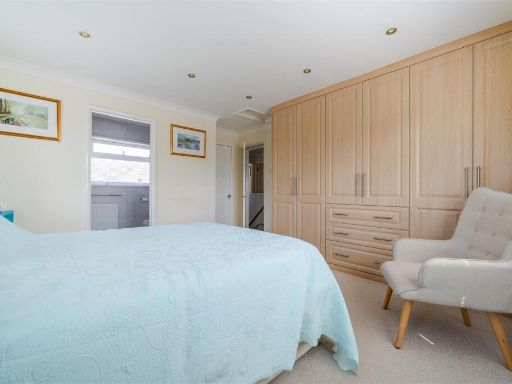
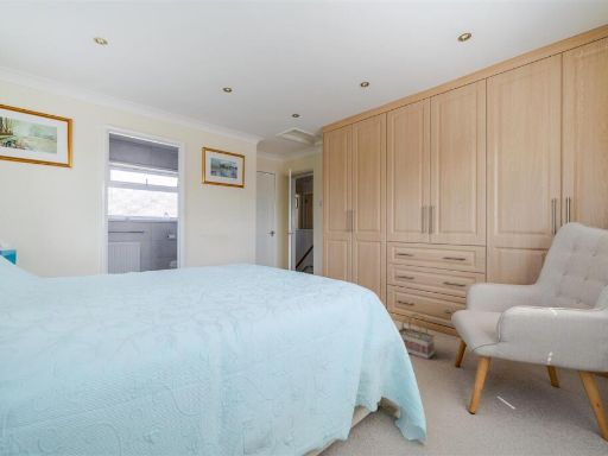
+ basket (414, 332)
